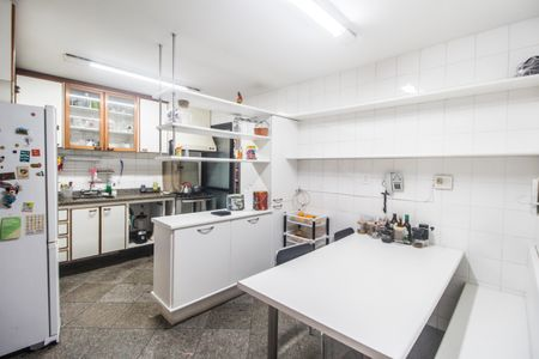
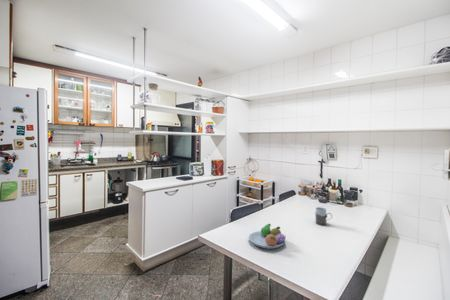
+ fruit bowl (267, 234)
+ mug (323, 216)
